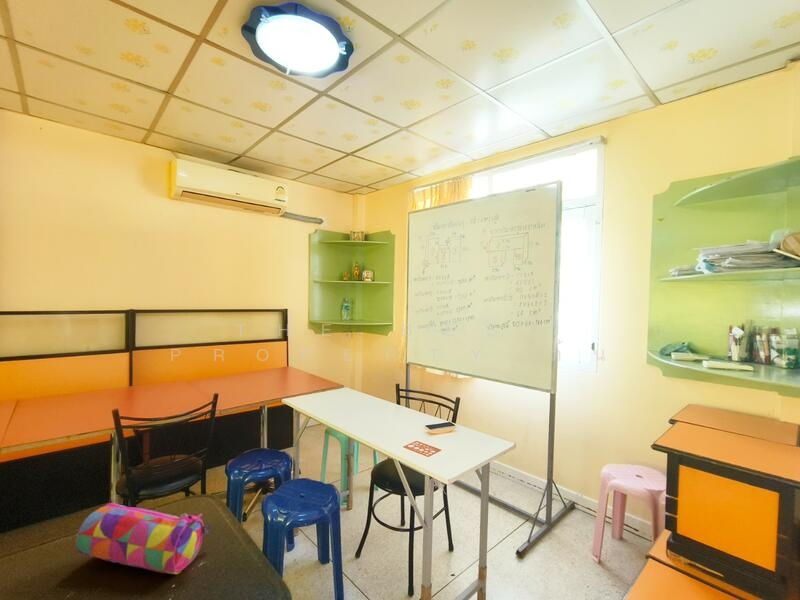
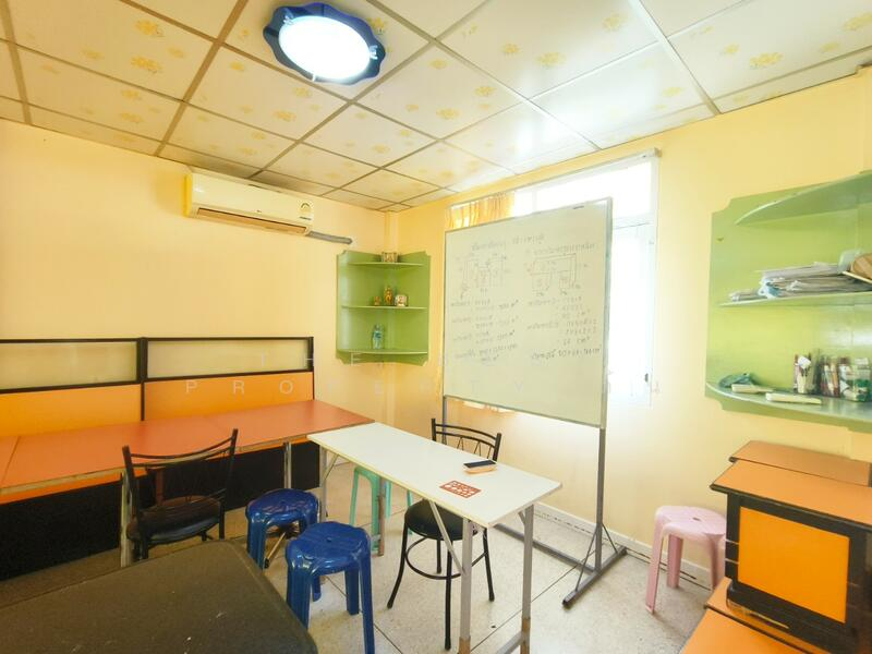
- pencil case (144, 534)
